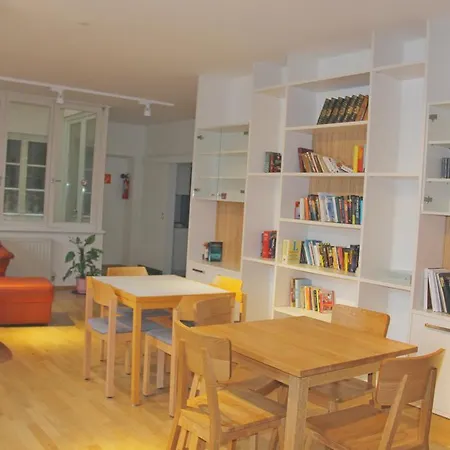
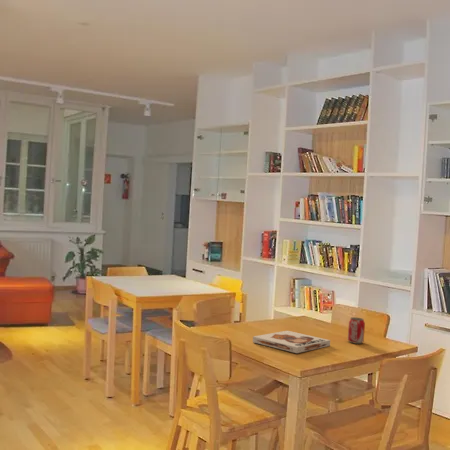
+ beverage can (356, 330)
+ board game (291, 341)
